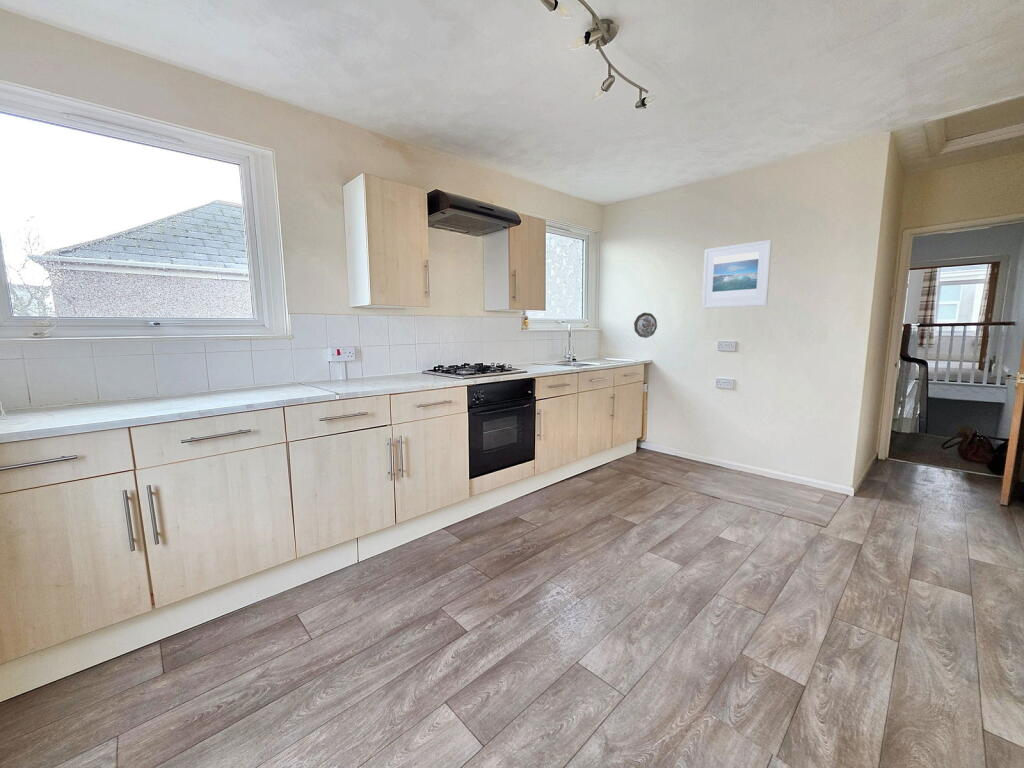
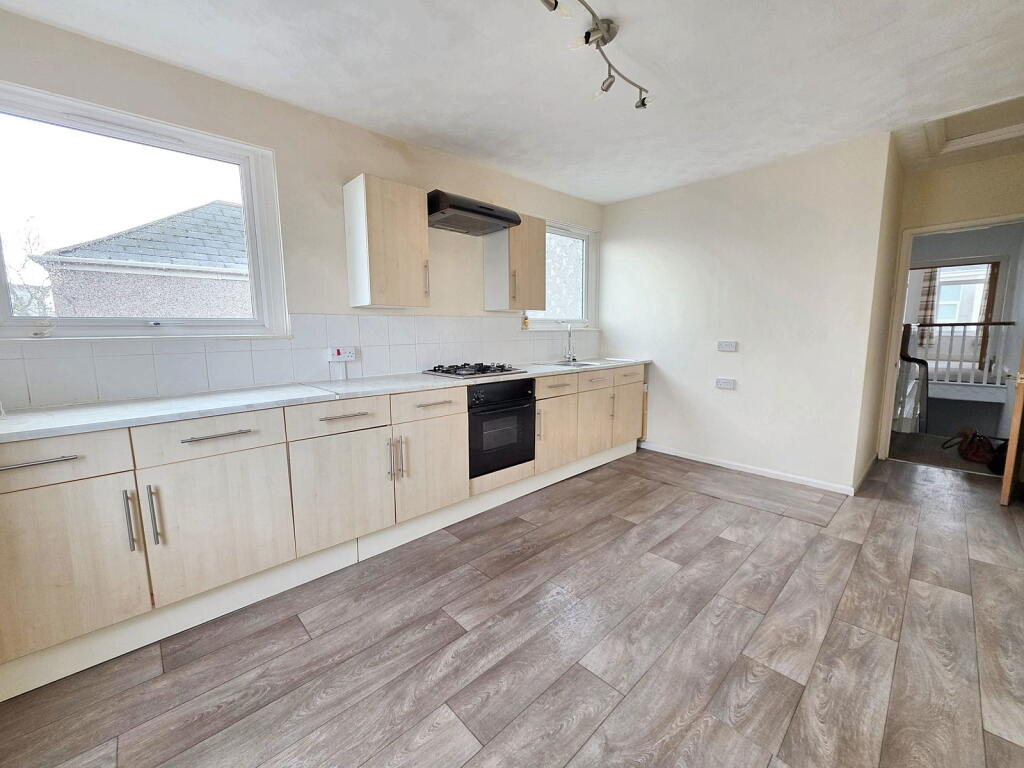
- decorative plate (645, 325)
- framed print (734, 276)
